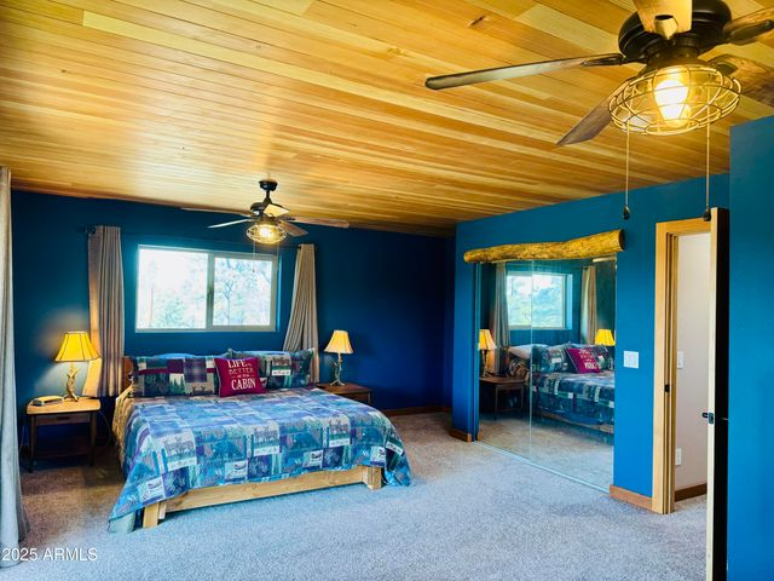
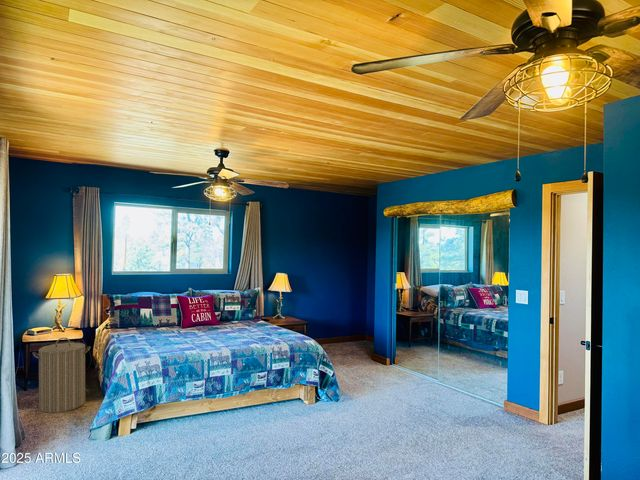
+ laundry hamper (62, 371)
